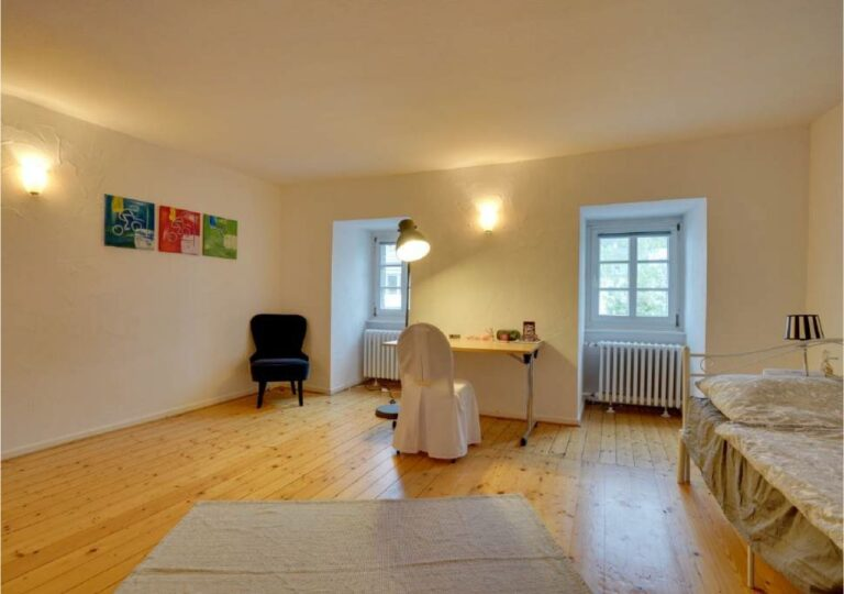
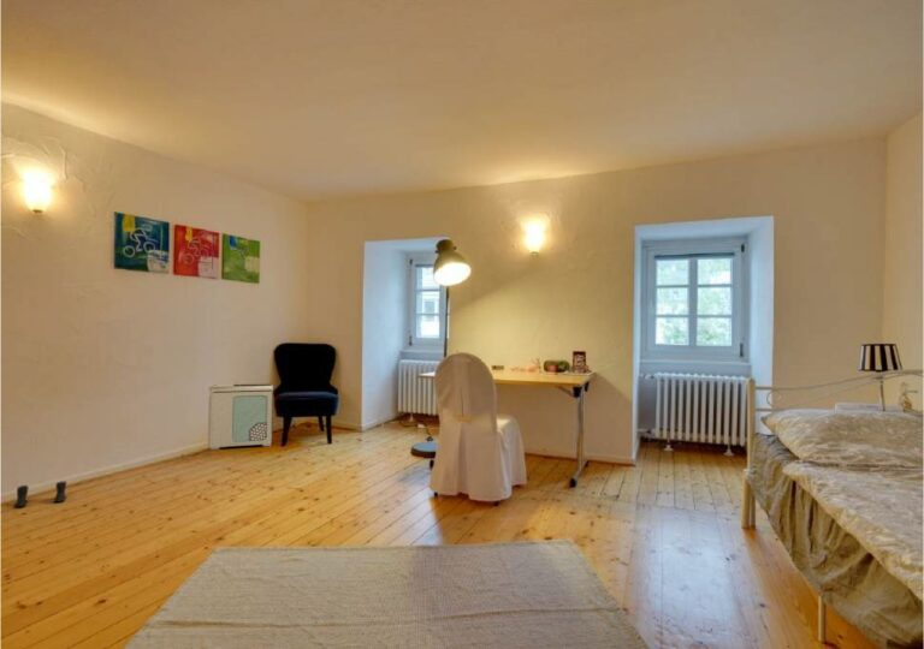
+ boots (28, 488)
+ air purifier (242, 415)
